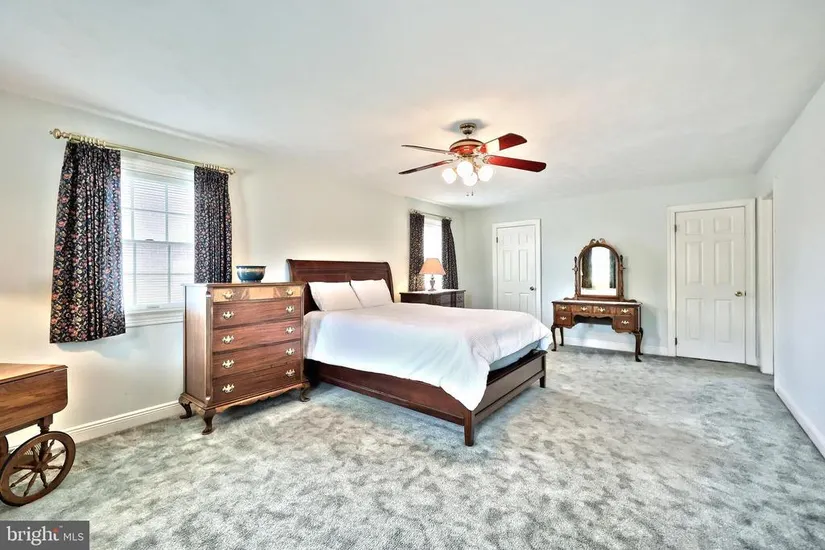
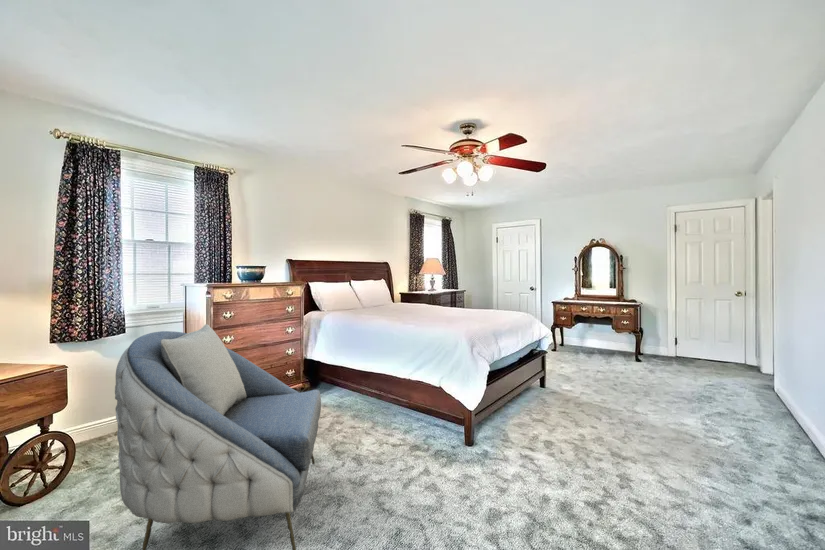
+ armchair (229, 420)
